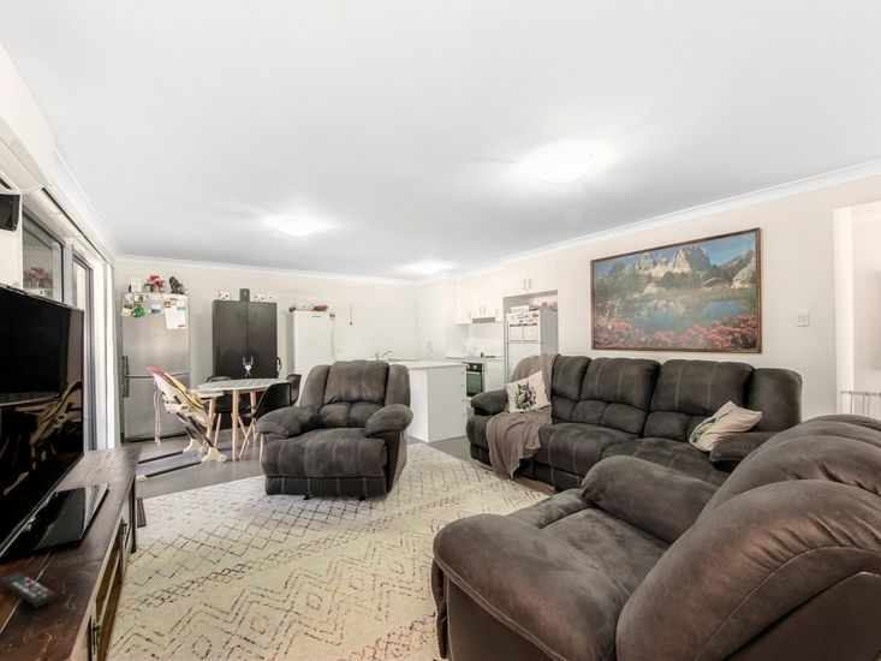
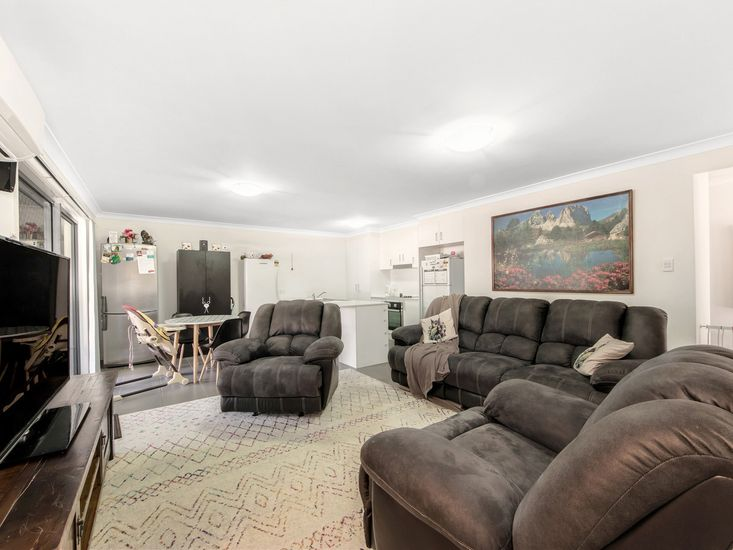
- remote control (26, 588)
